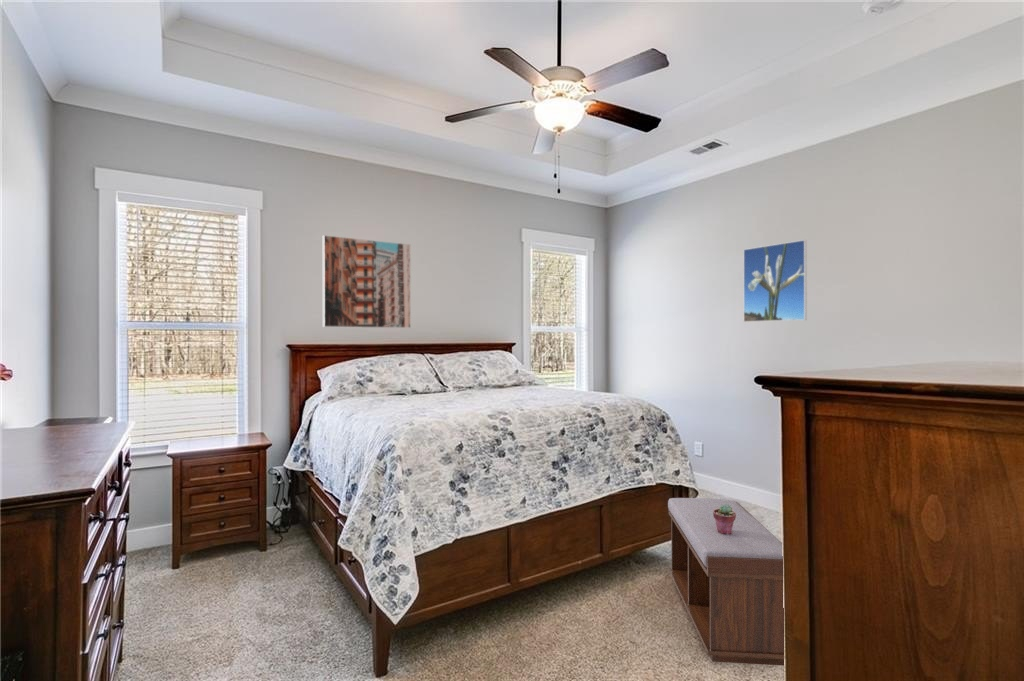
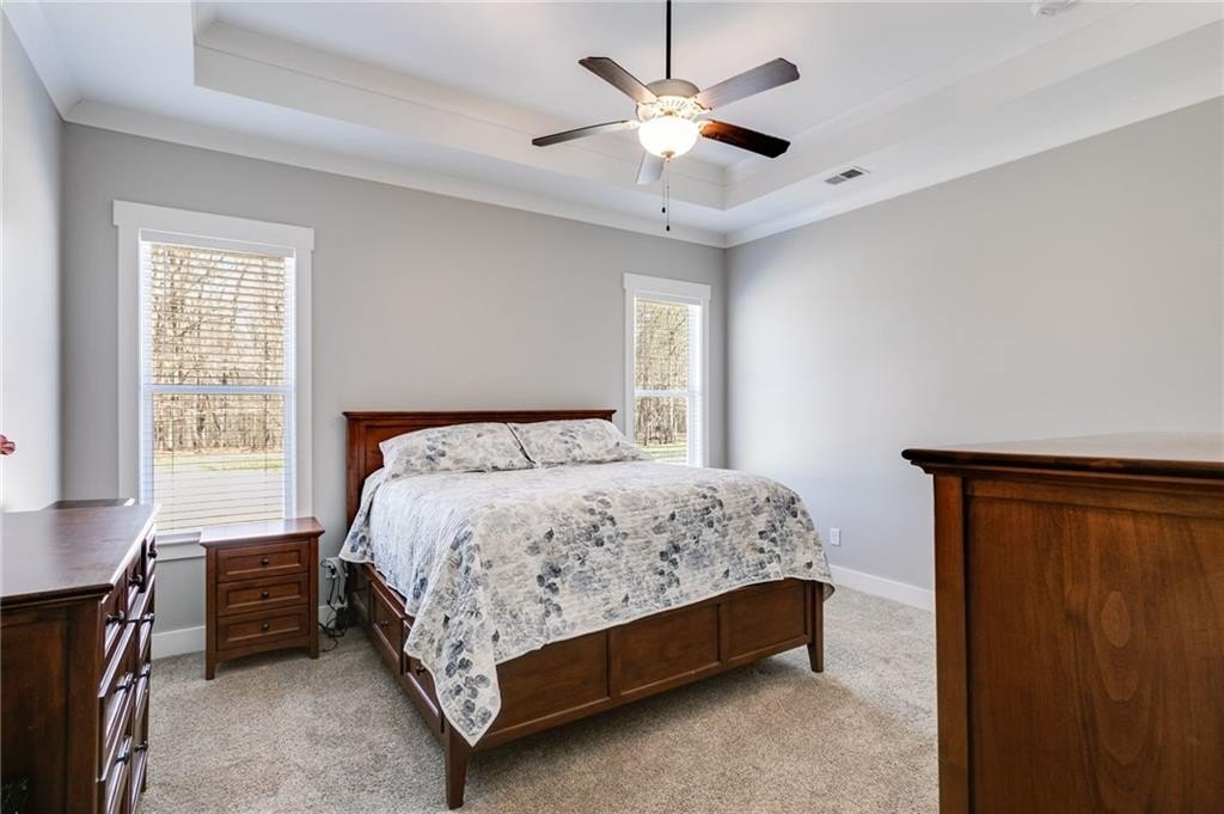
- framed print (368, 283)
- bench (723, 569)
- potted succulent (724, 517)
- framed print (773, 283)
